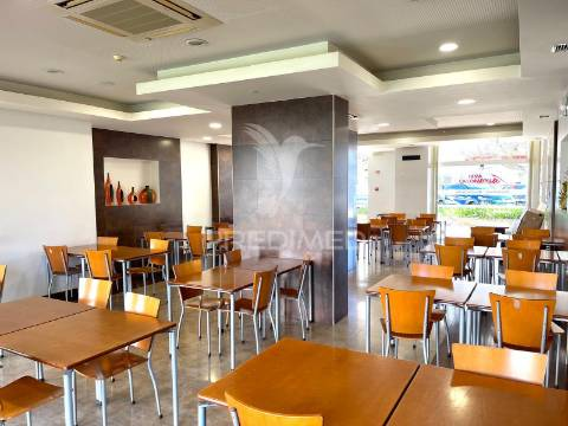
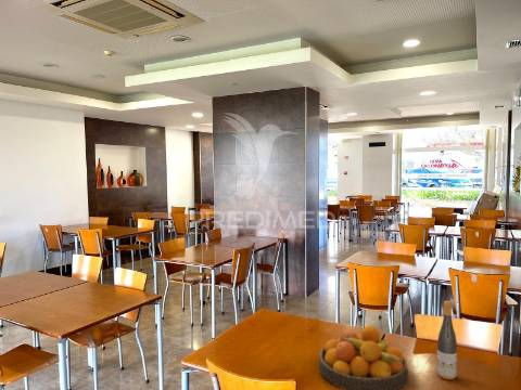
+ wine bottle (447, 338)
+ fruit bowl (361, 352)
